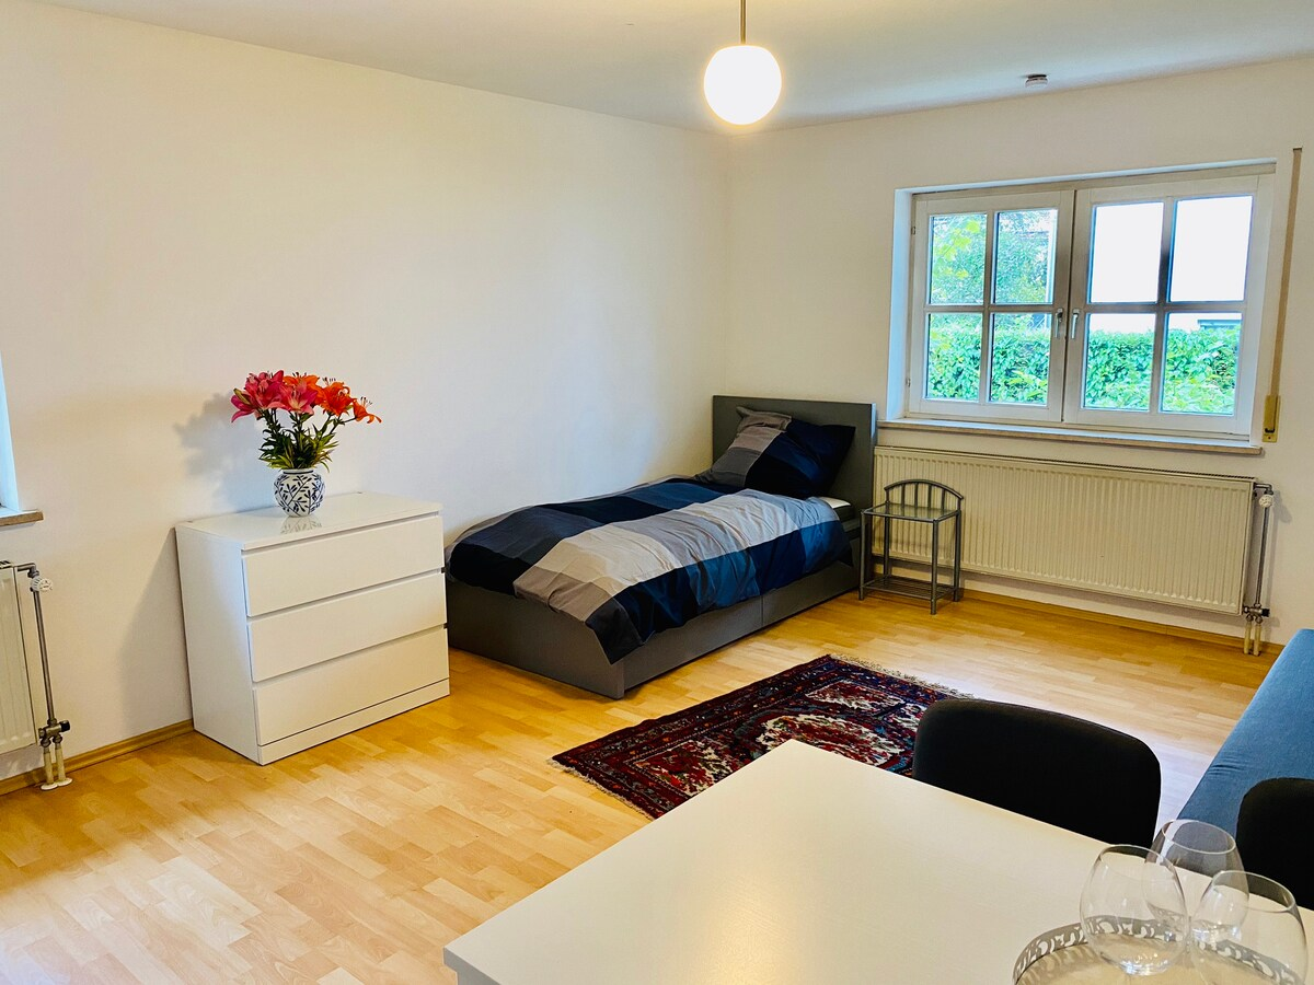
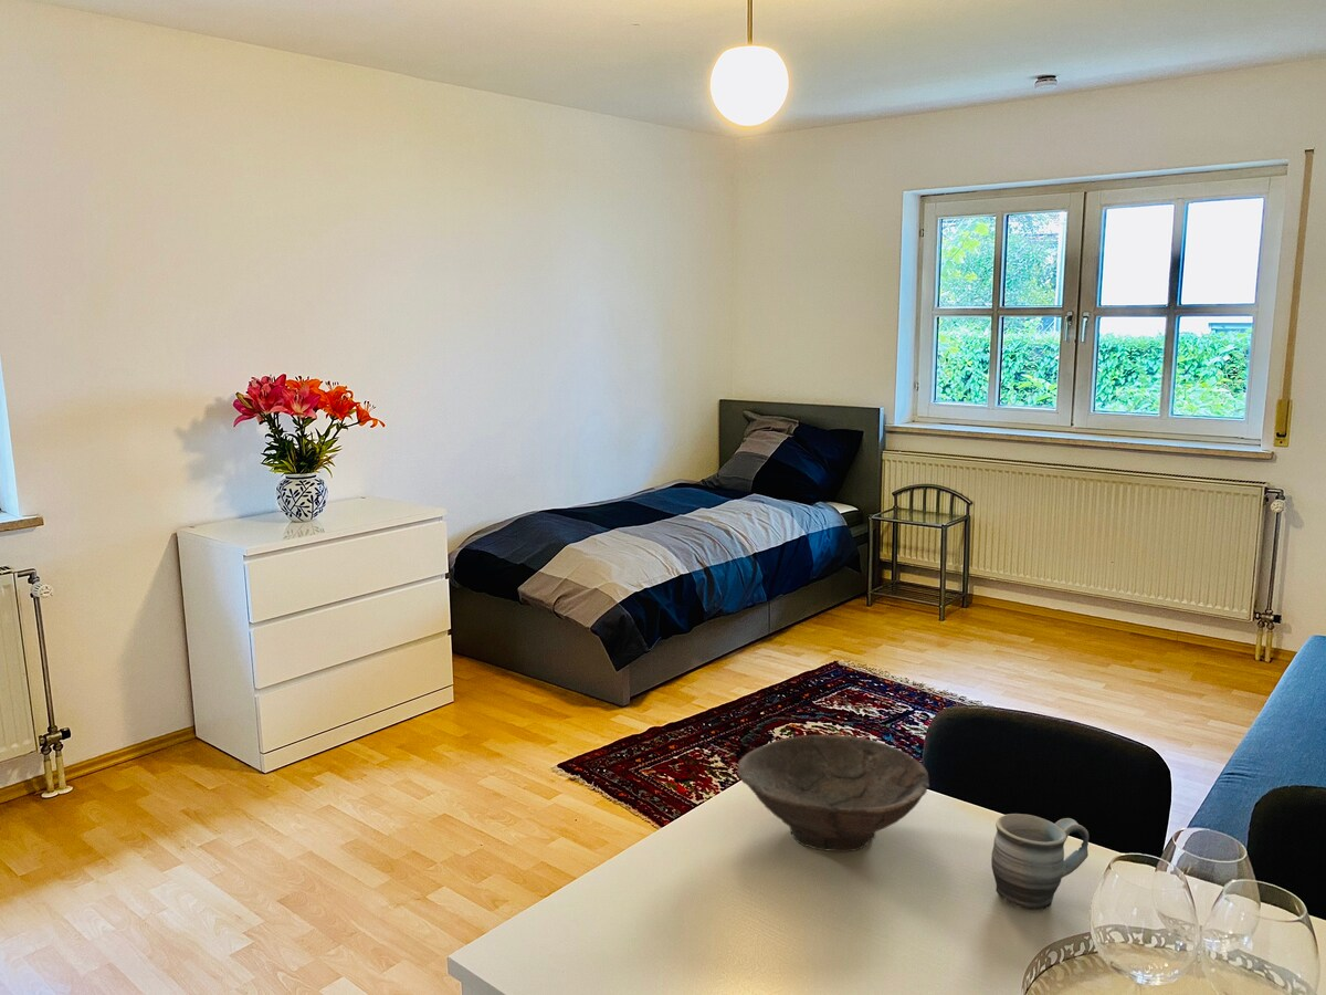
+ mug (1038, 858)
+ bowl (833, 799)
